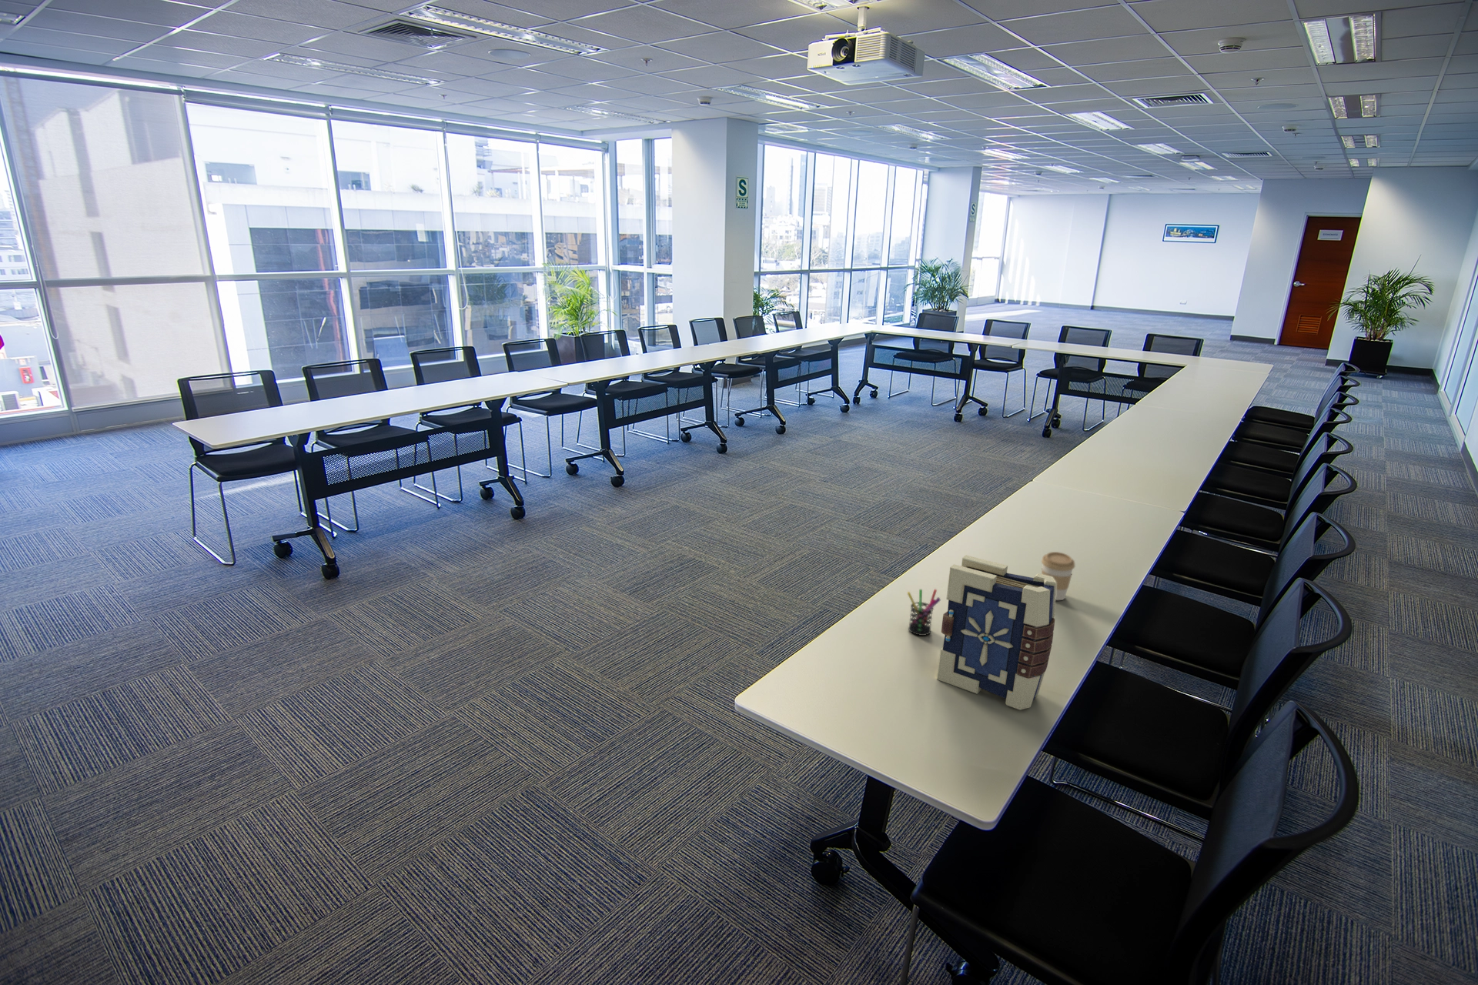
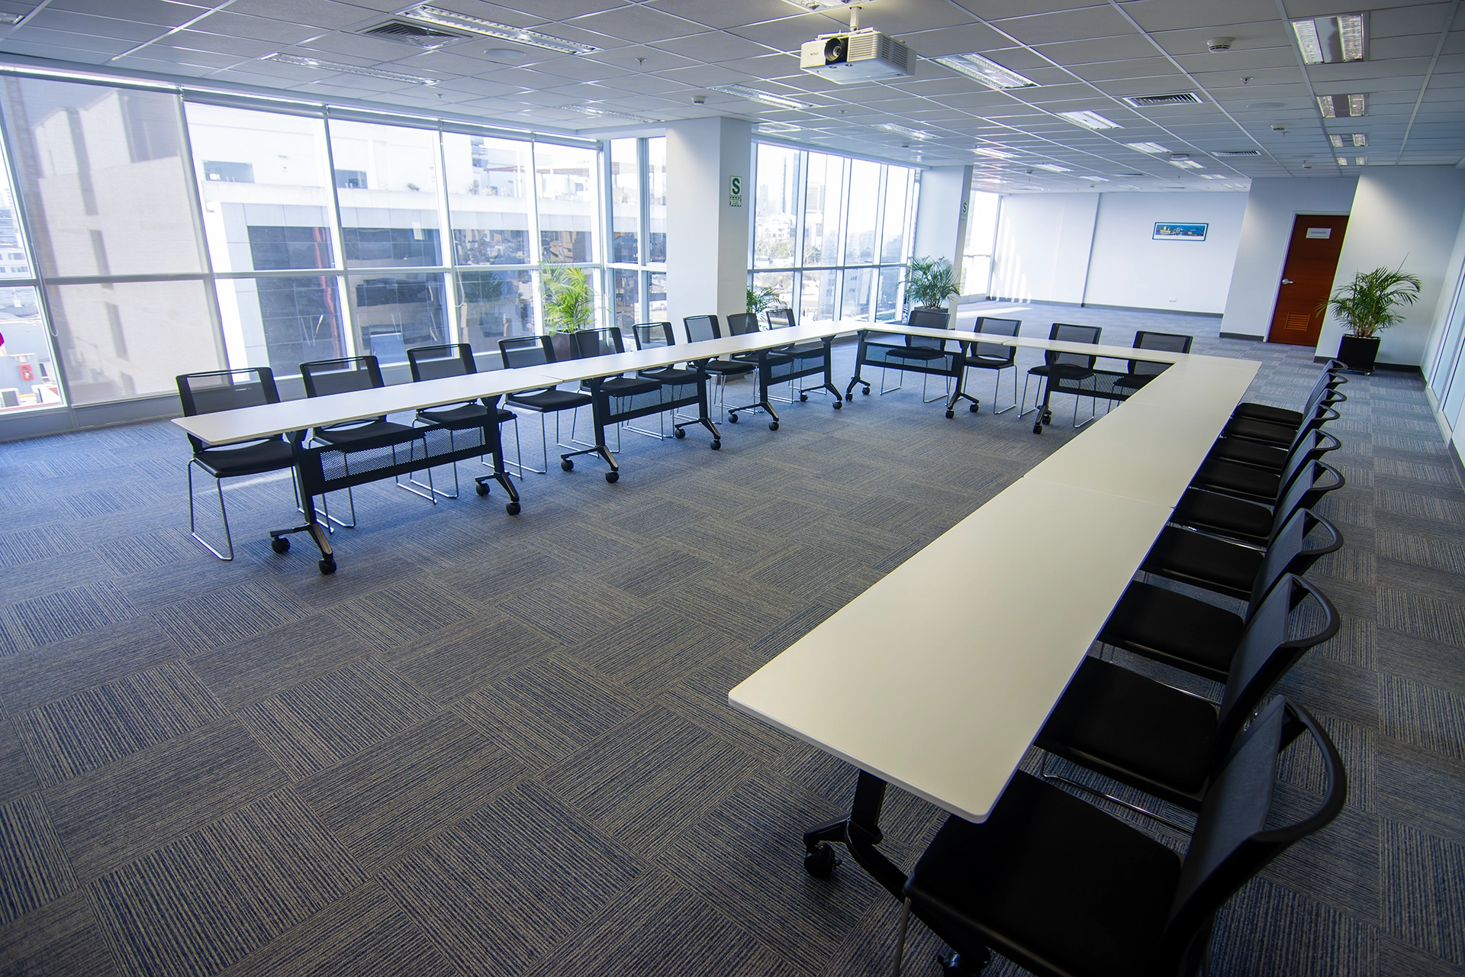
- coffee cup (1056, 576)
- book (999, 632)
- pen holder (923, 609)
